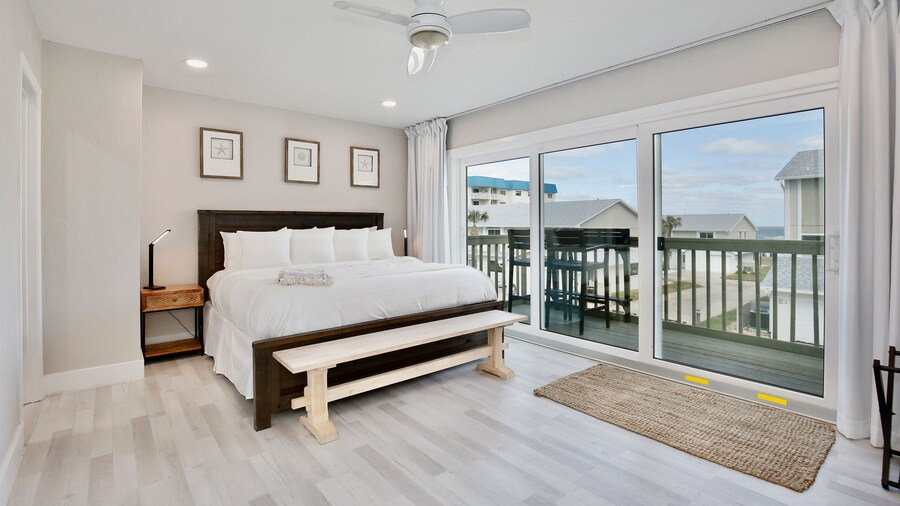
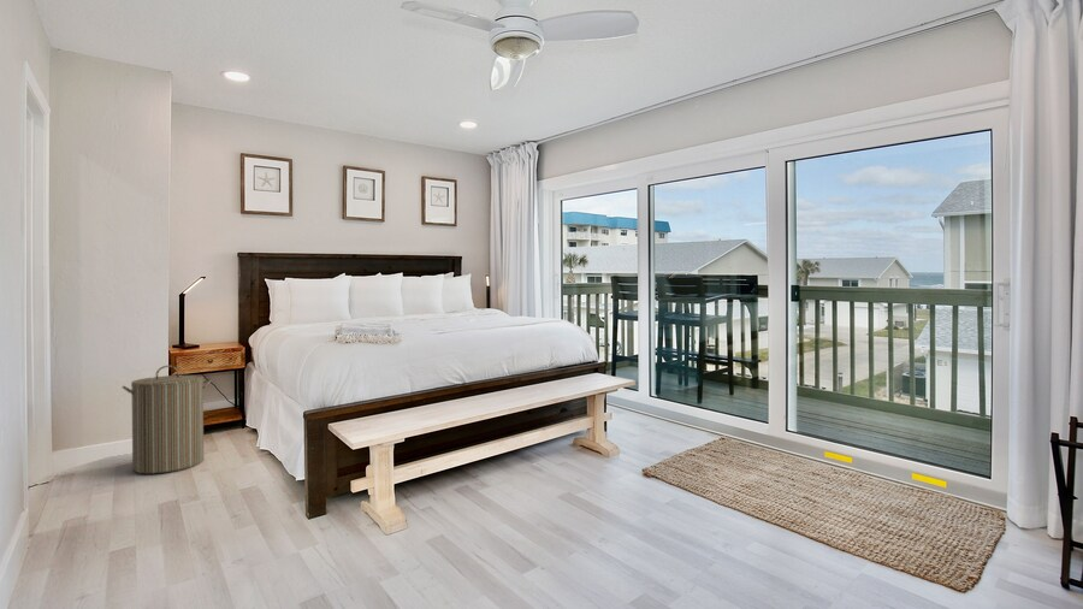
+ laundry hamper (168, 414)
